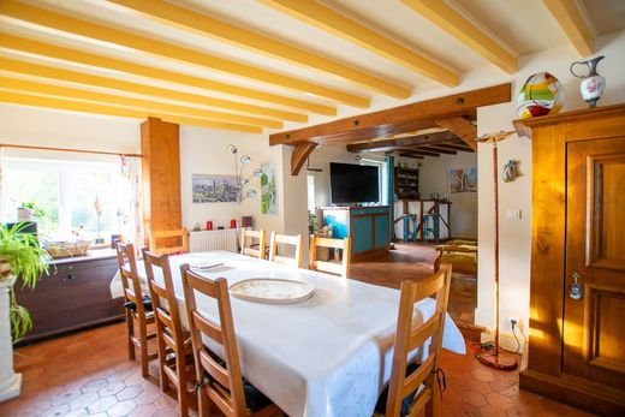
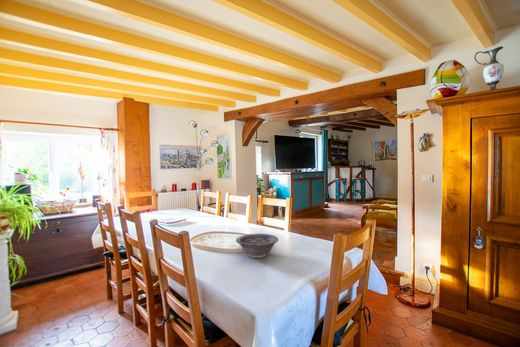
+ decorative bowl (257, 246)
